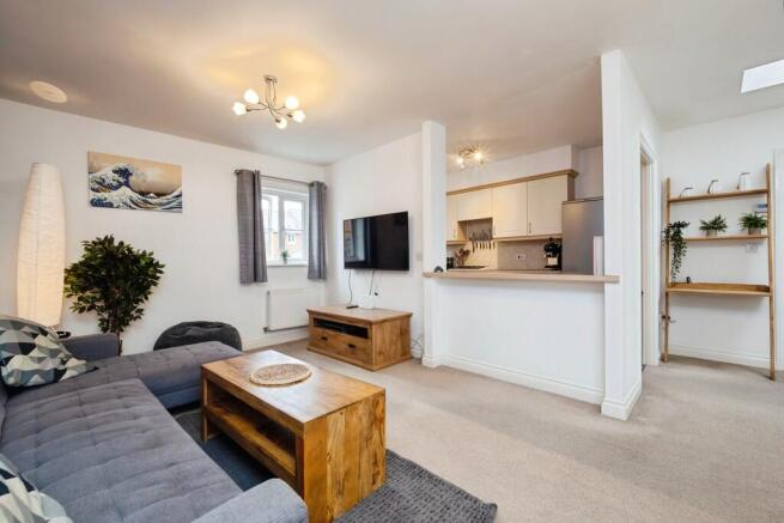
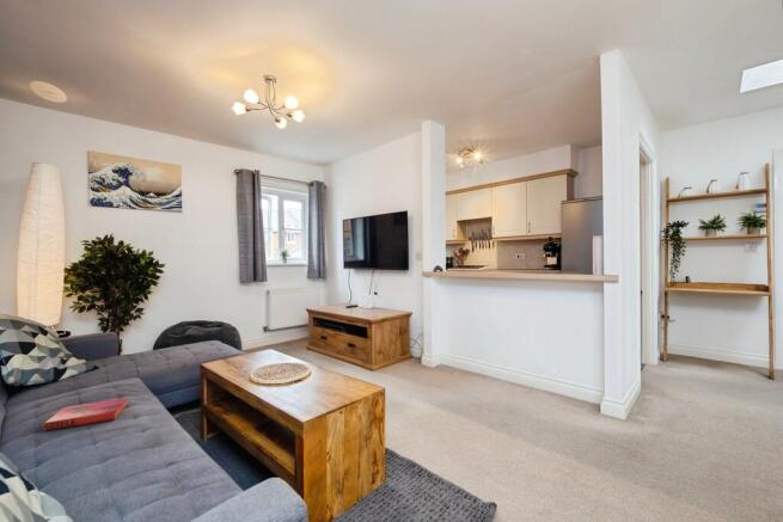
+ hardback book (88, 412)
